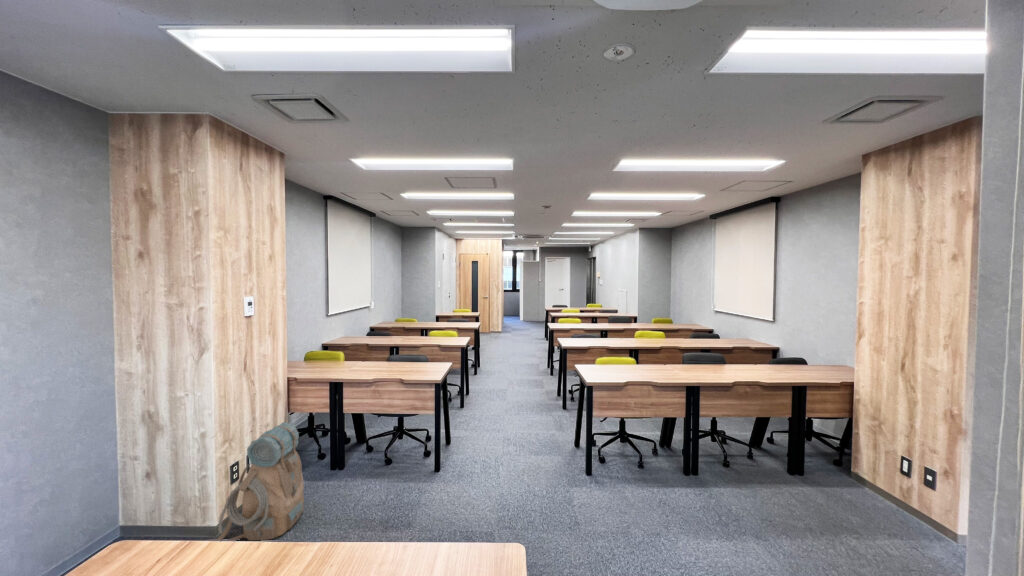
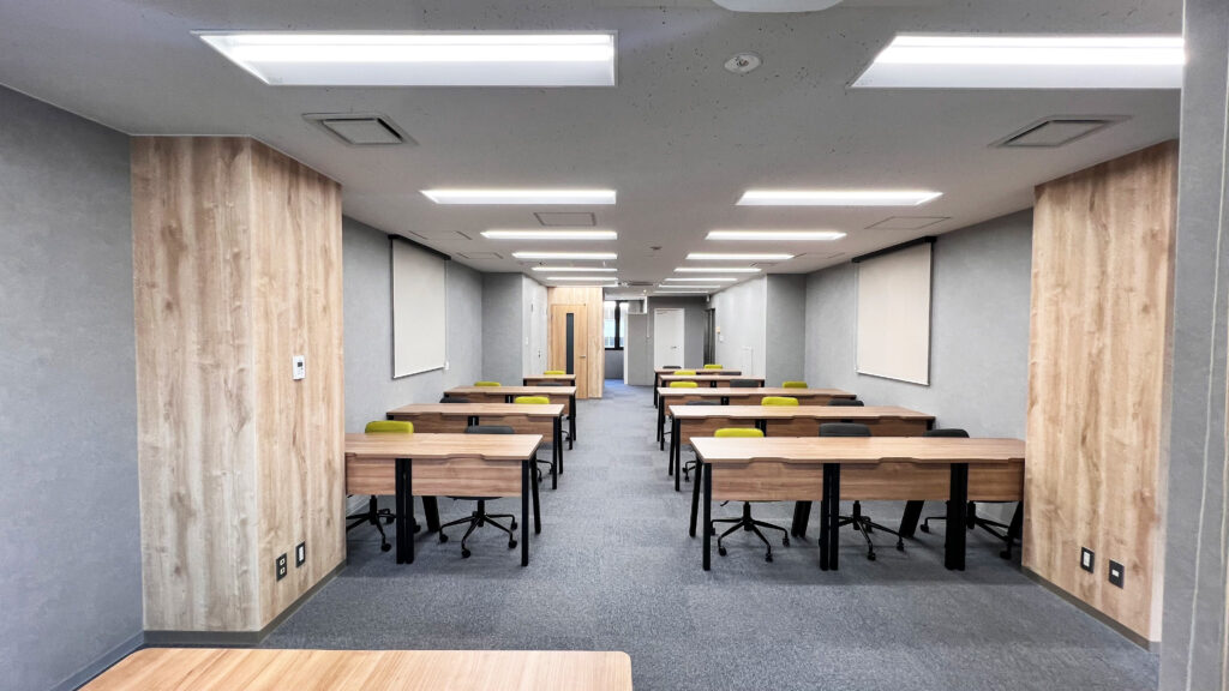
- backpack (265, 477)
